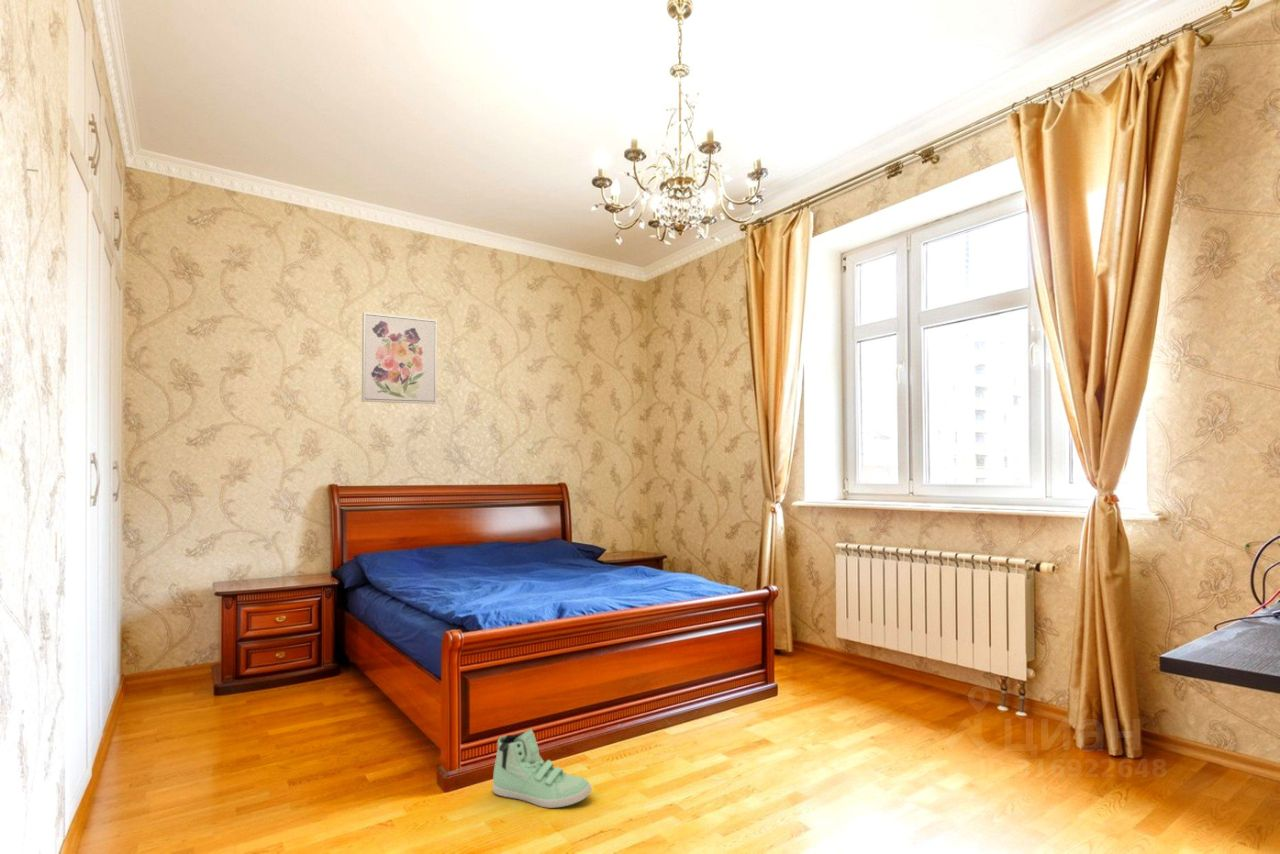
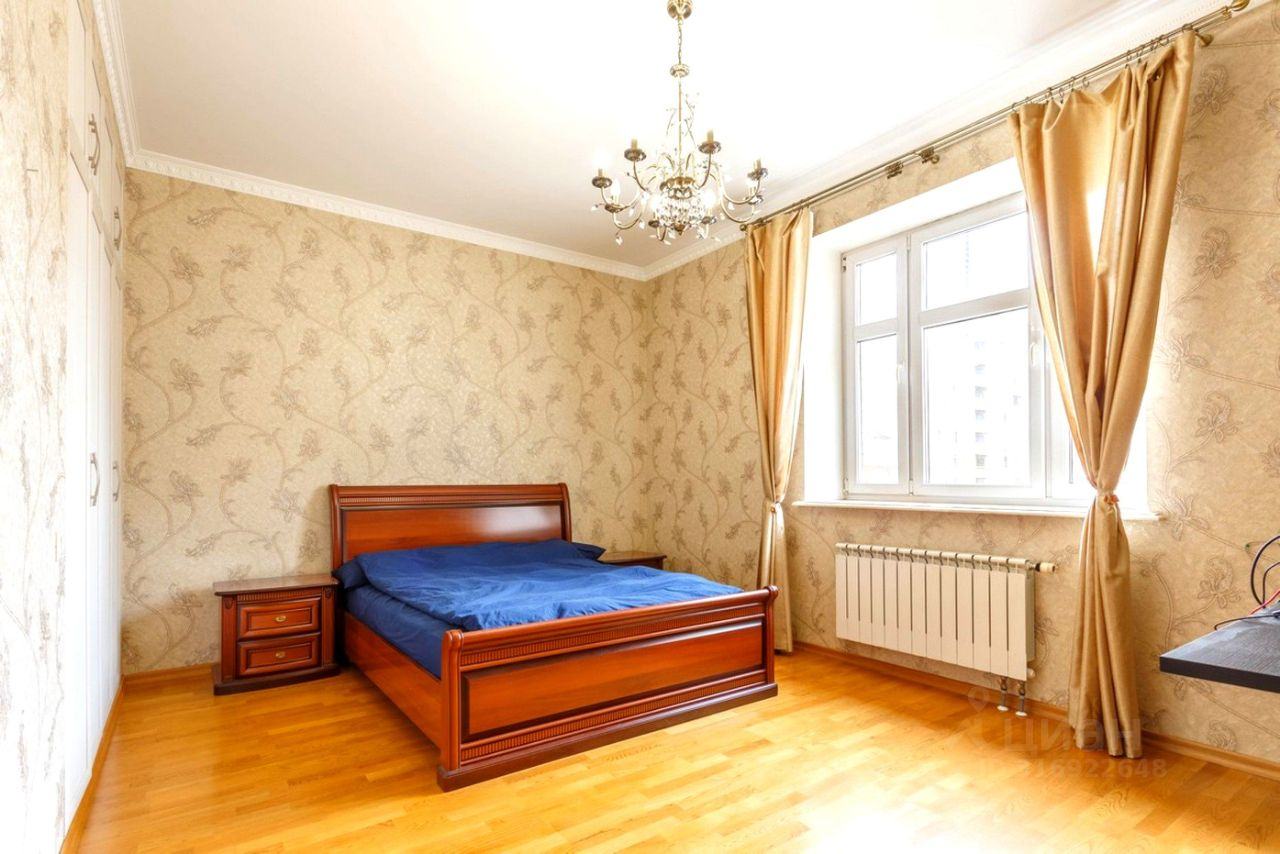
- wall art (400, 359)
- sneaker (541, 764)
